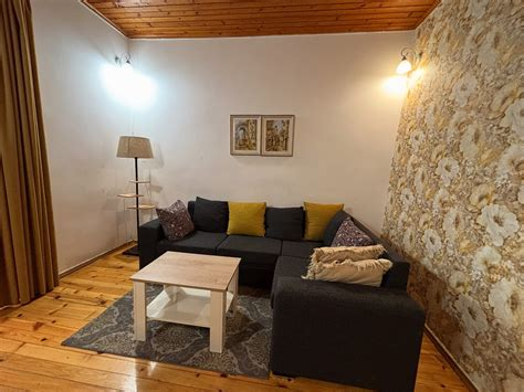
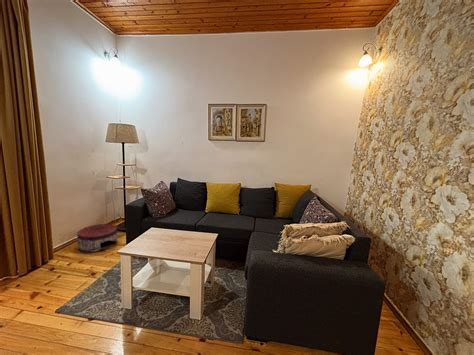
+ pouf (97, 236)
